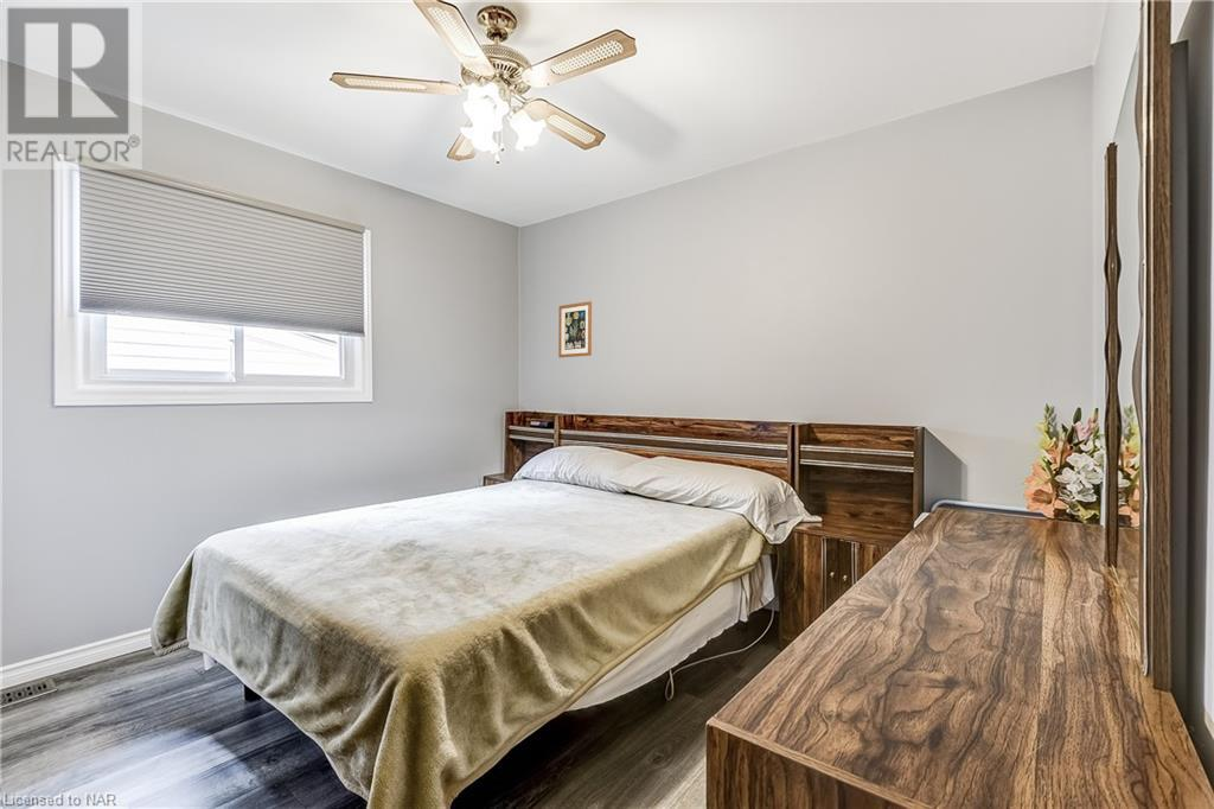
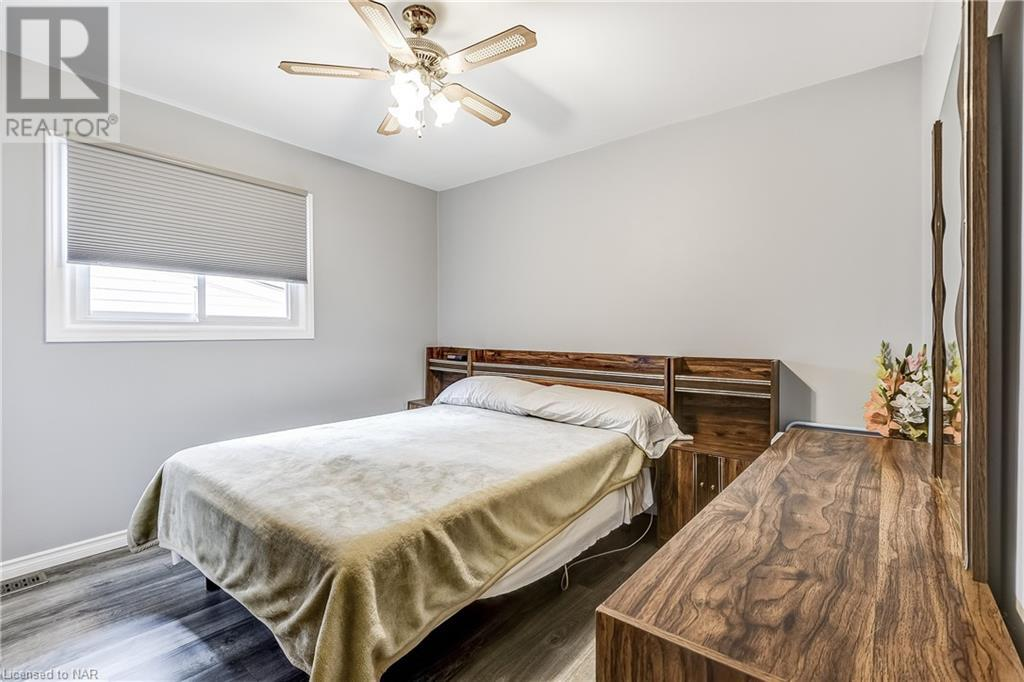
- wall art (574, 330)
